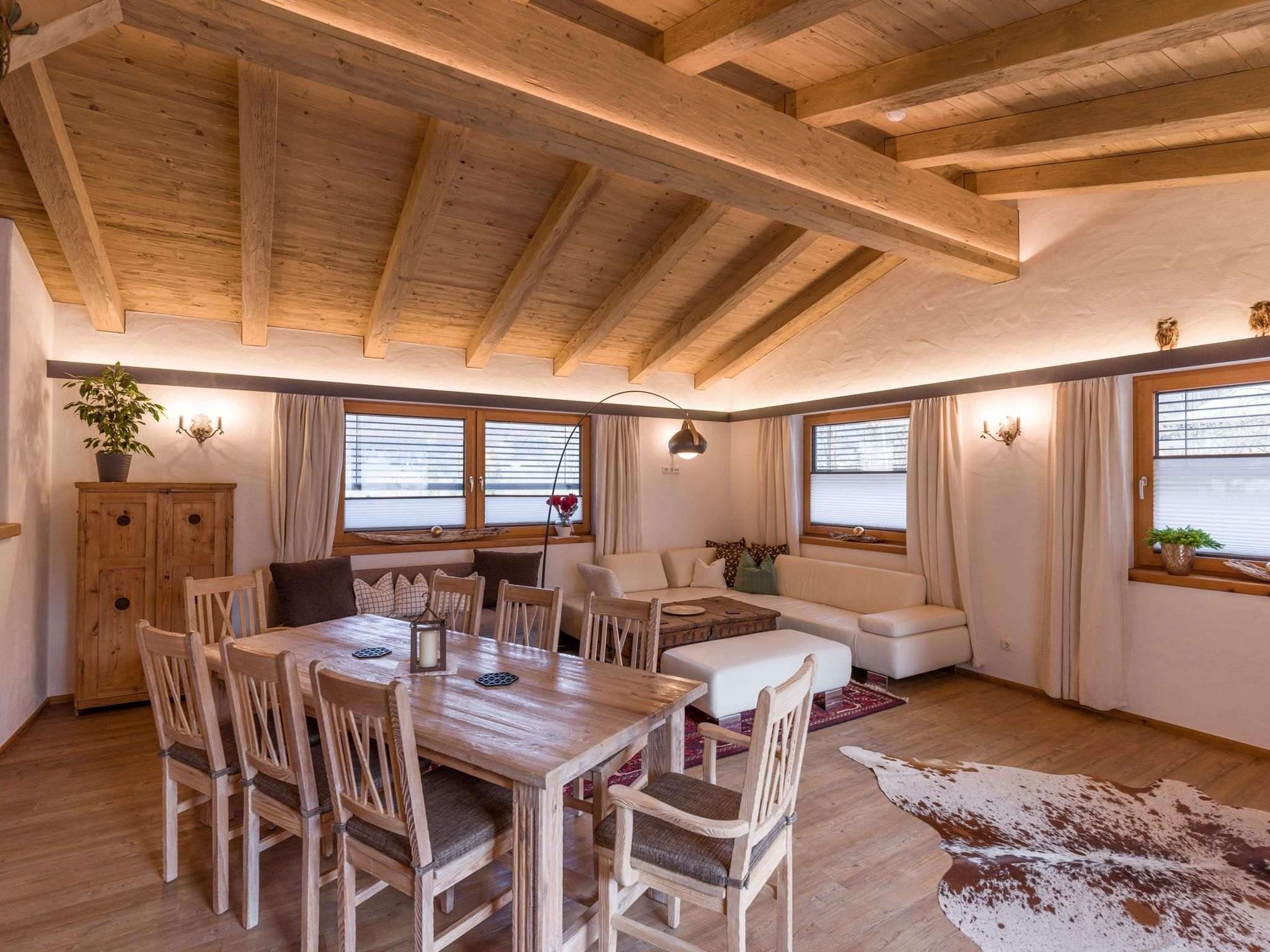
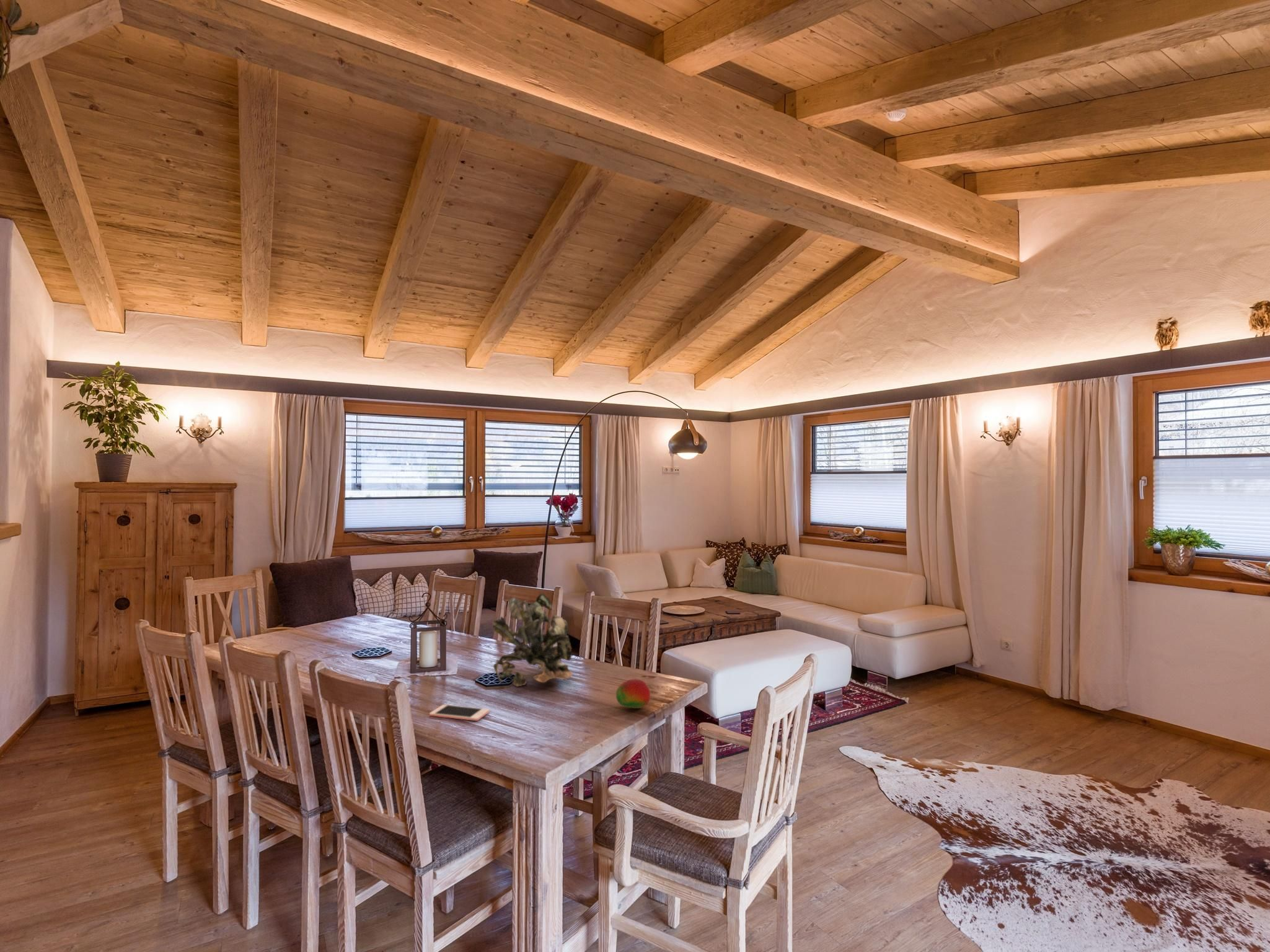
+ fruit (633, 694)
+ plant (534, 637)
+ cell phone (459, 712)
